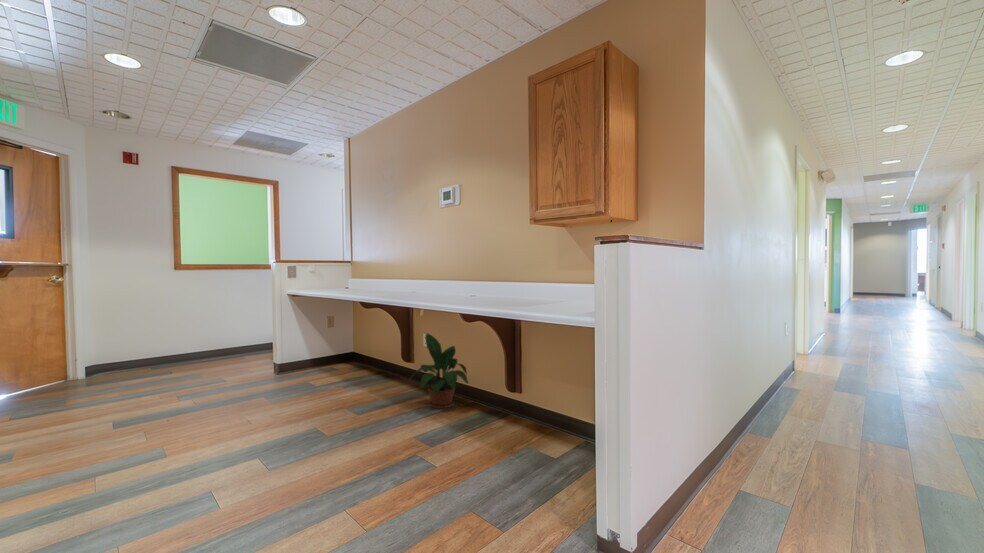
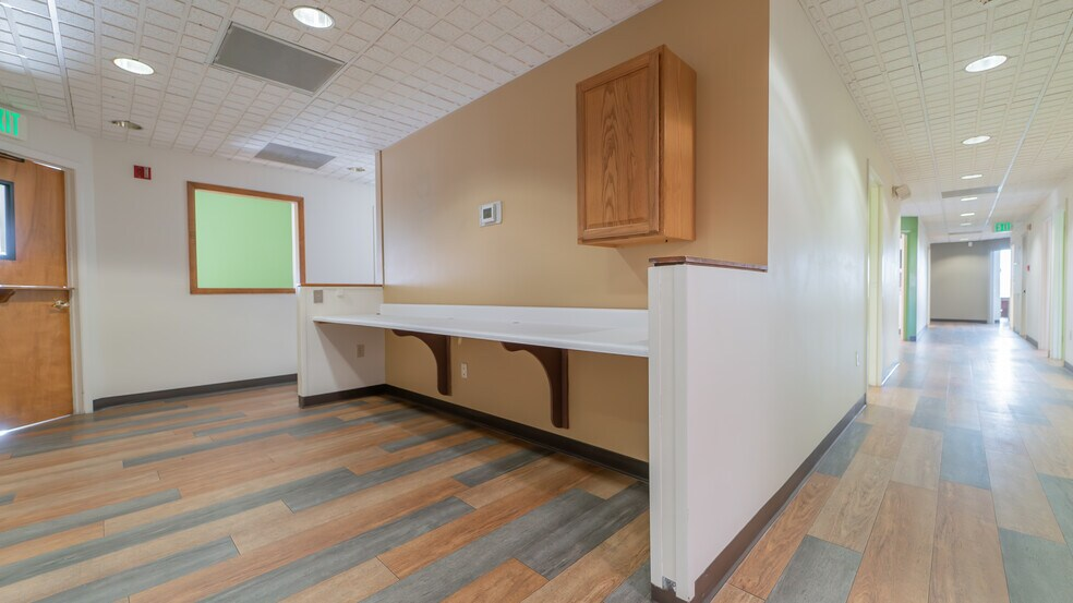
- potted plant (442, 369)
